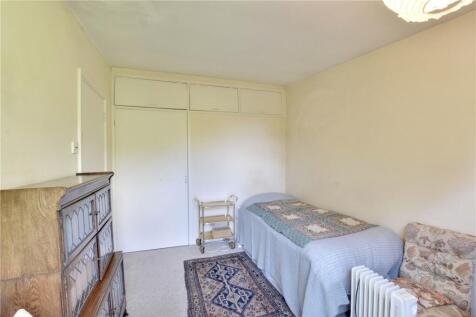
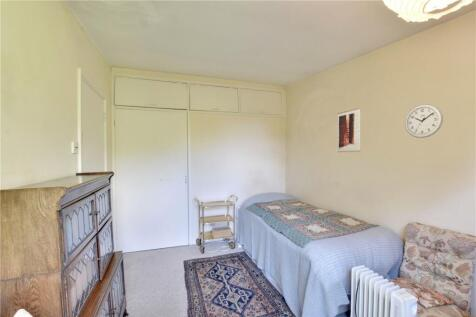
+ wall art (348, 131)
+ wall clock (422, 121)
